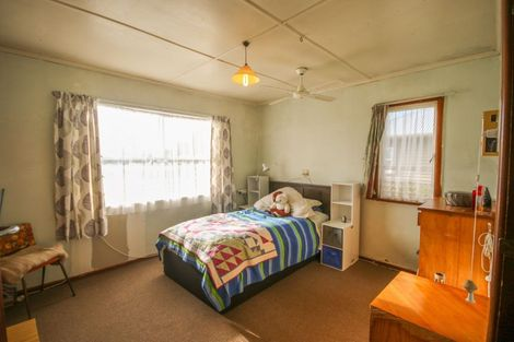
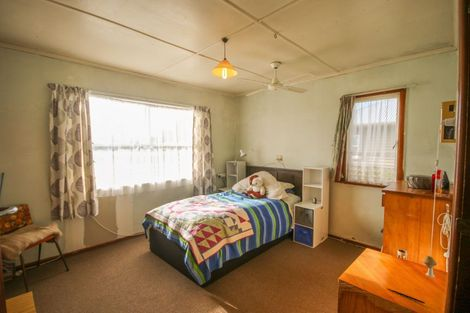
+ pen (404, 294)
